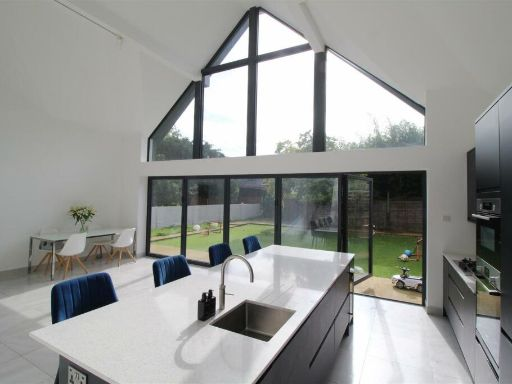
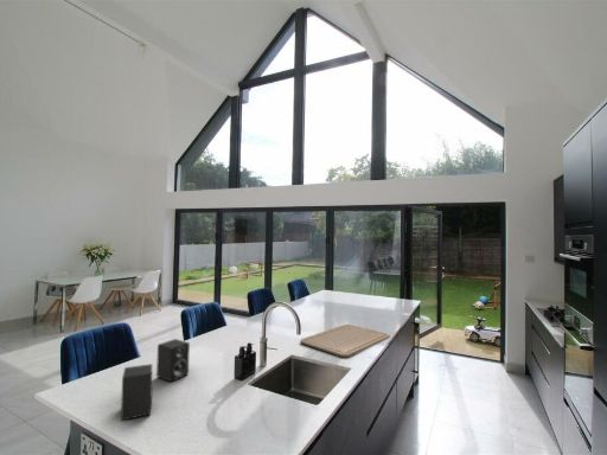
+ chopping board (346, 338)
+ speaker (156, 373)
